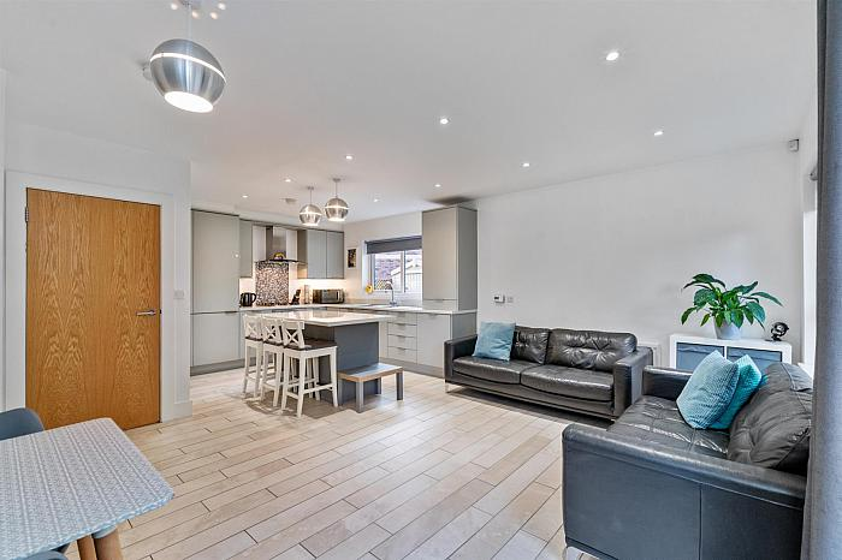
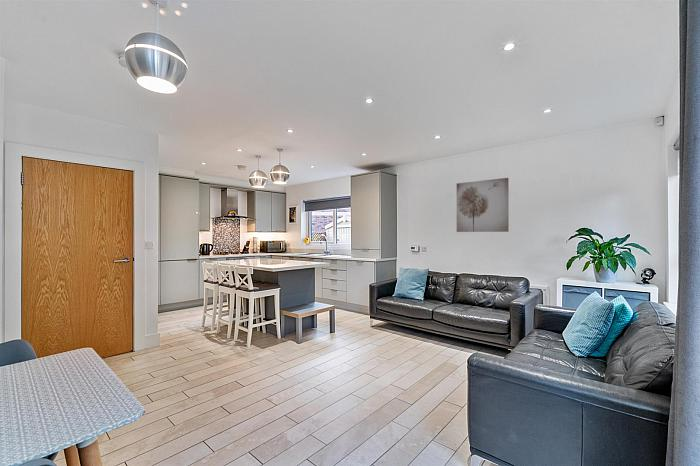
+ wall art (481, 206)
